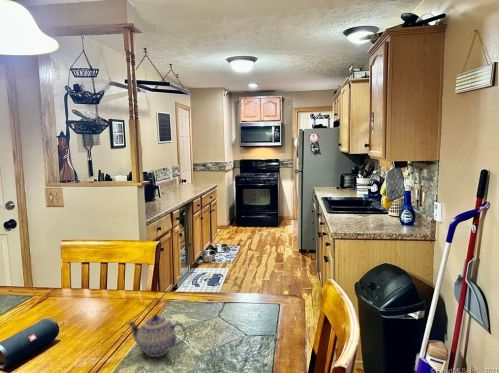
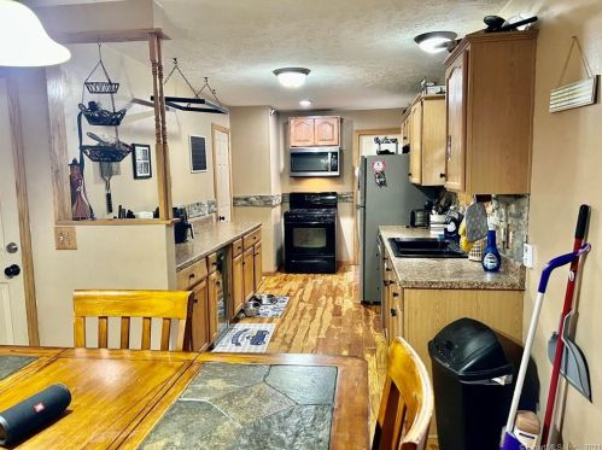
- teapot (156, 332)
